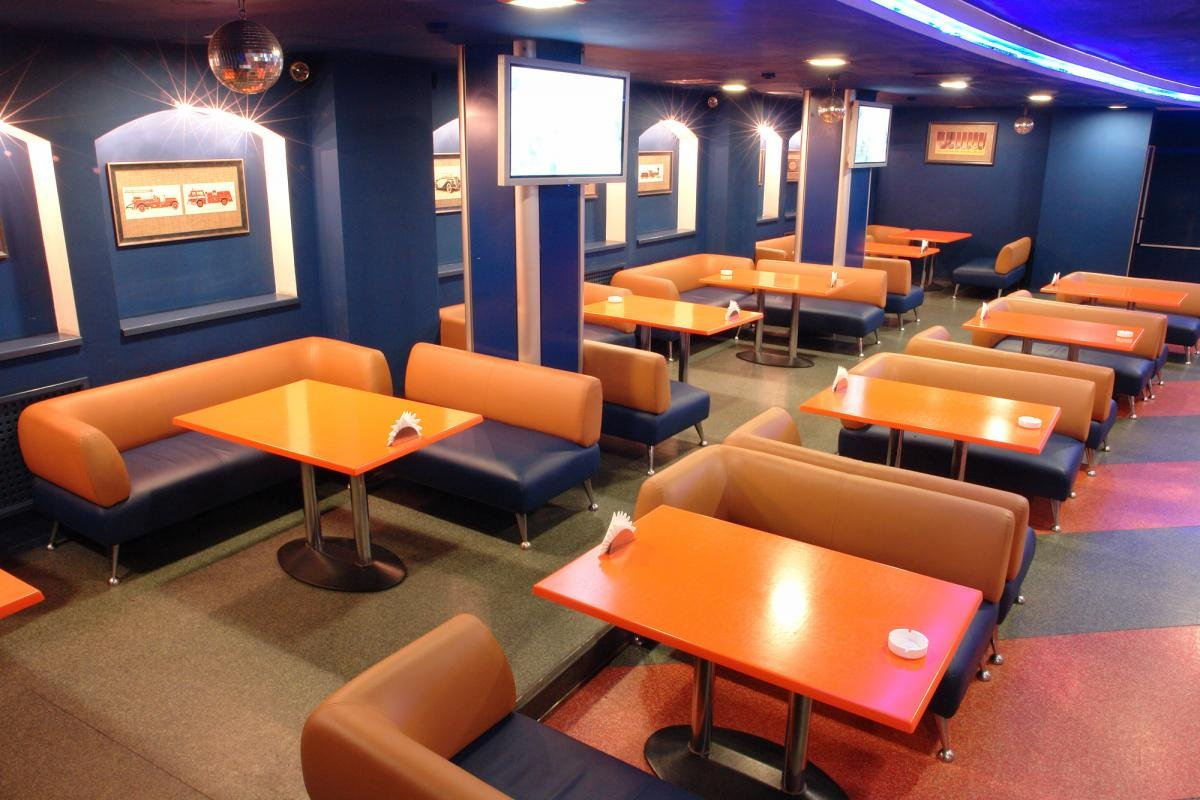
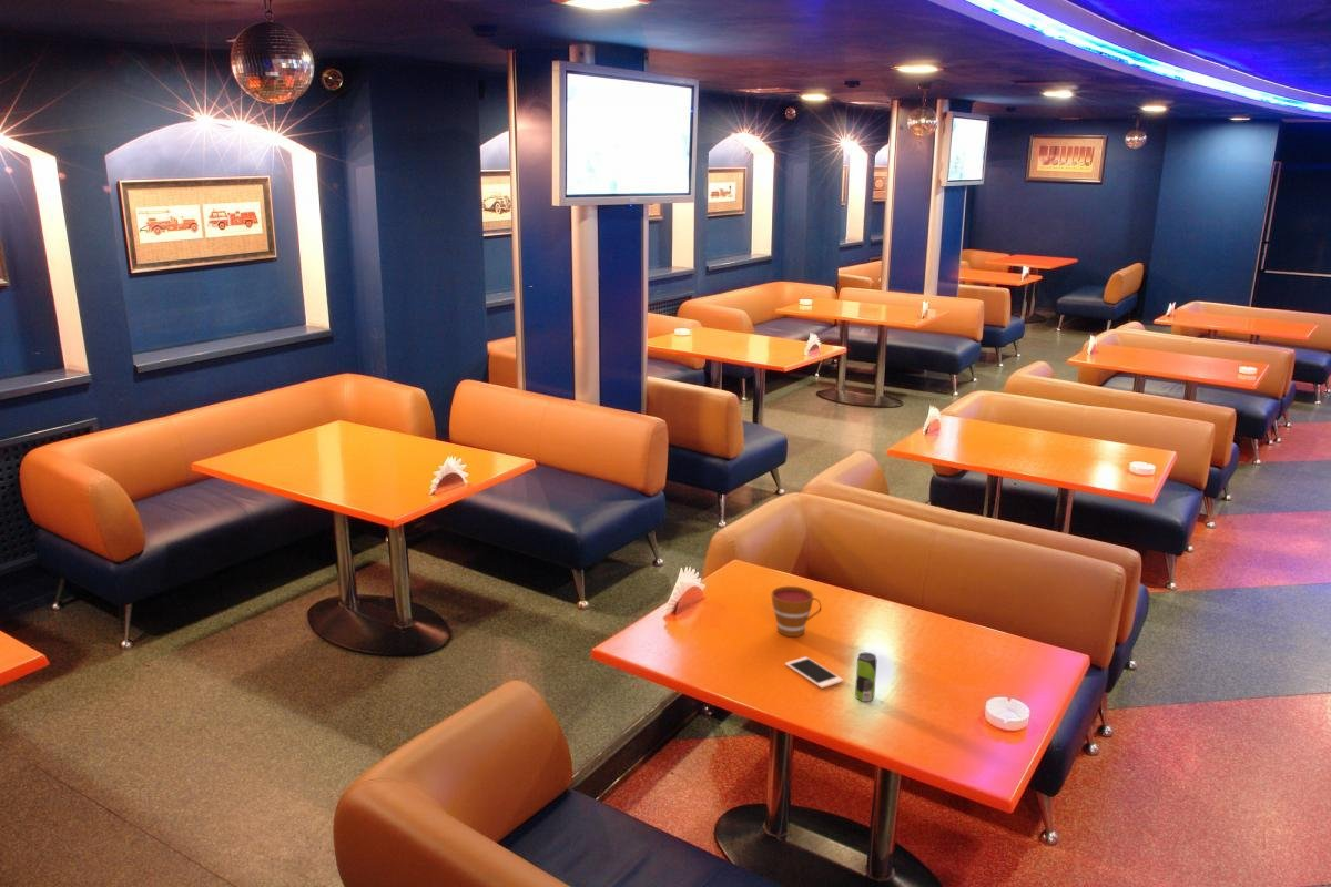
+ beverage can (865, 676)
+ cell phone (813, 672)
+ cup (795, 612)
